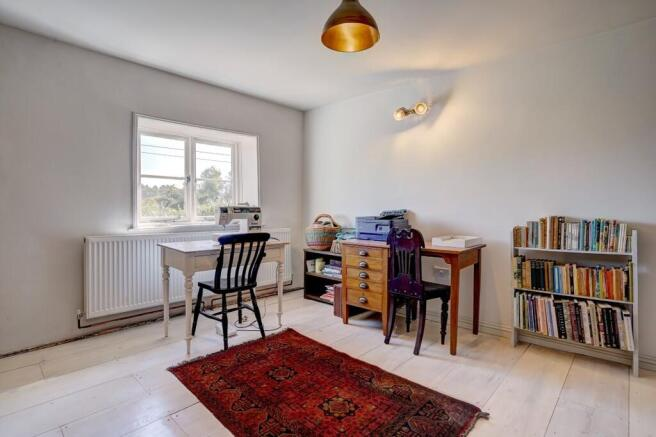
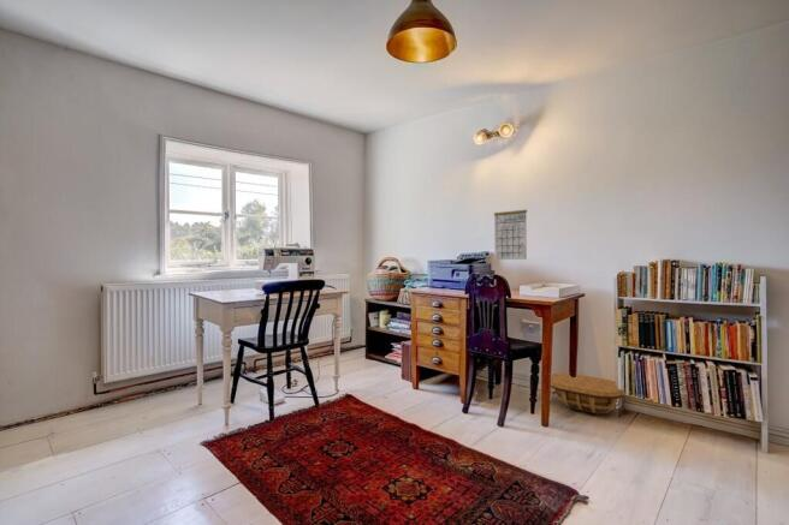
+ calendar (510, 229)
+ basket (583, 395)
